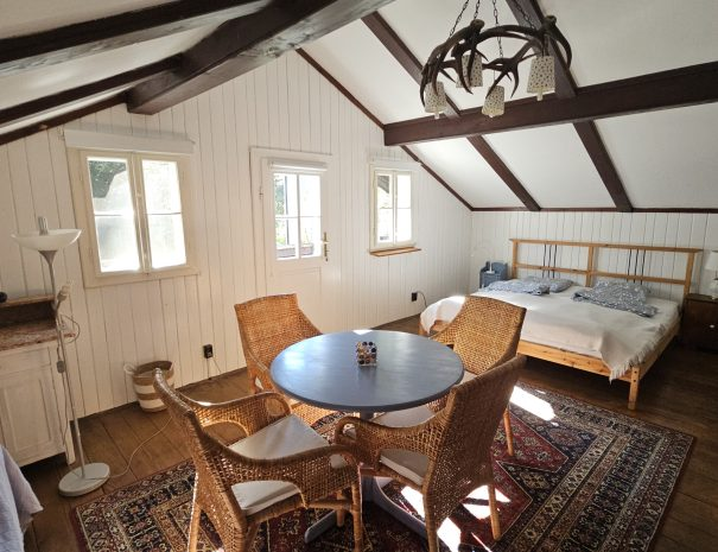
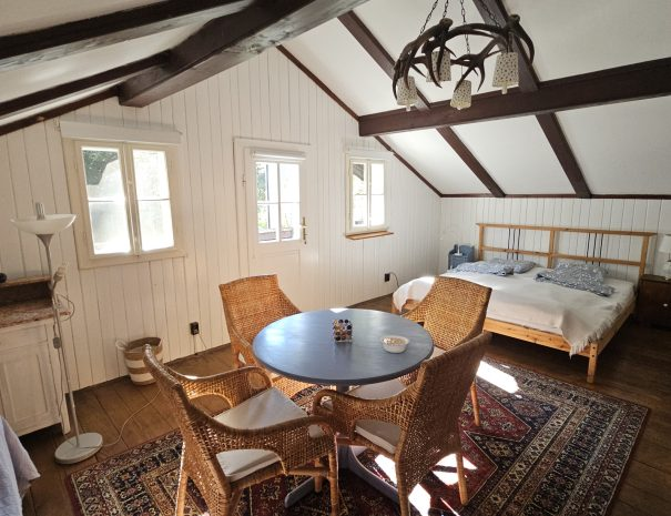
+ legume (395, 343)
